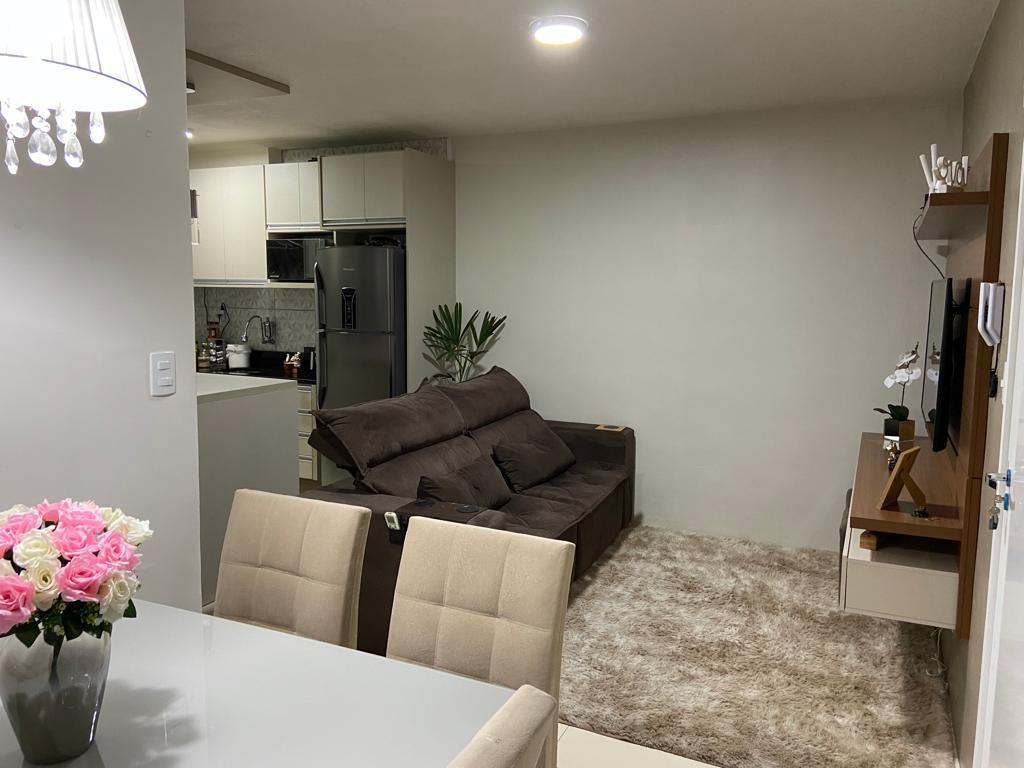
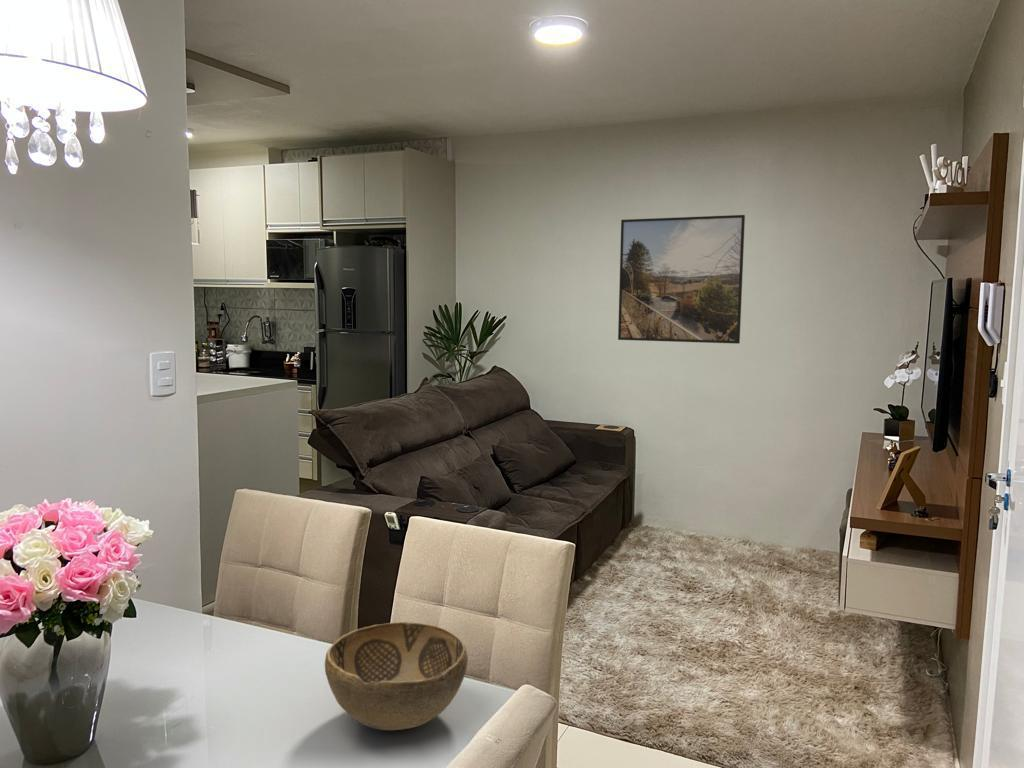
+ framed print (678, 280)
+ decorative bowl (396, 682)
